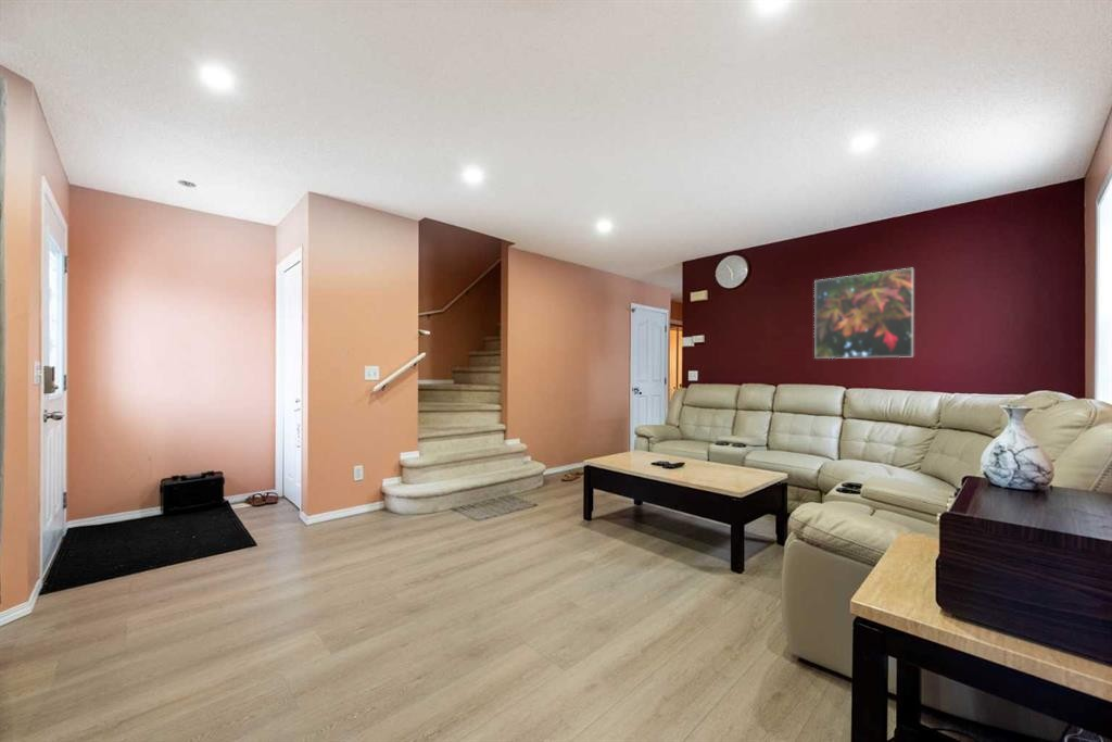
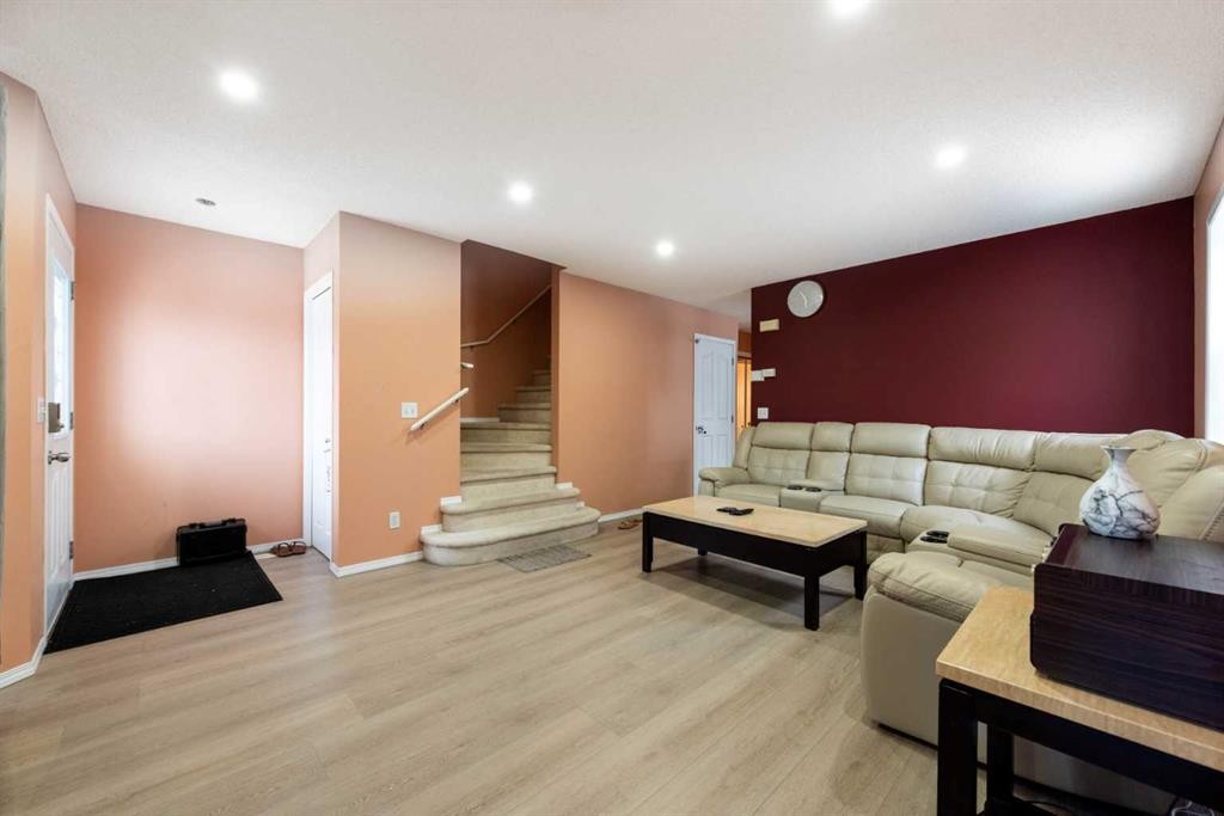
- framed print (860, 316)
